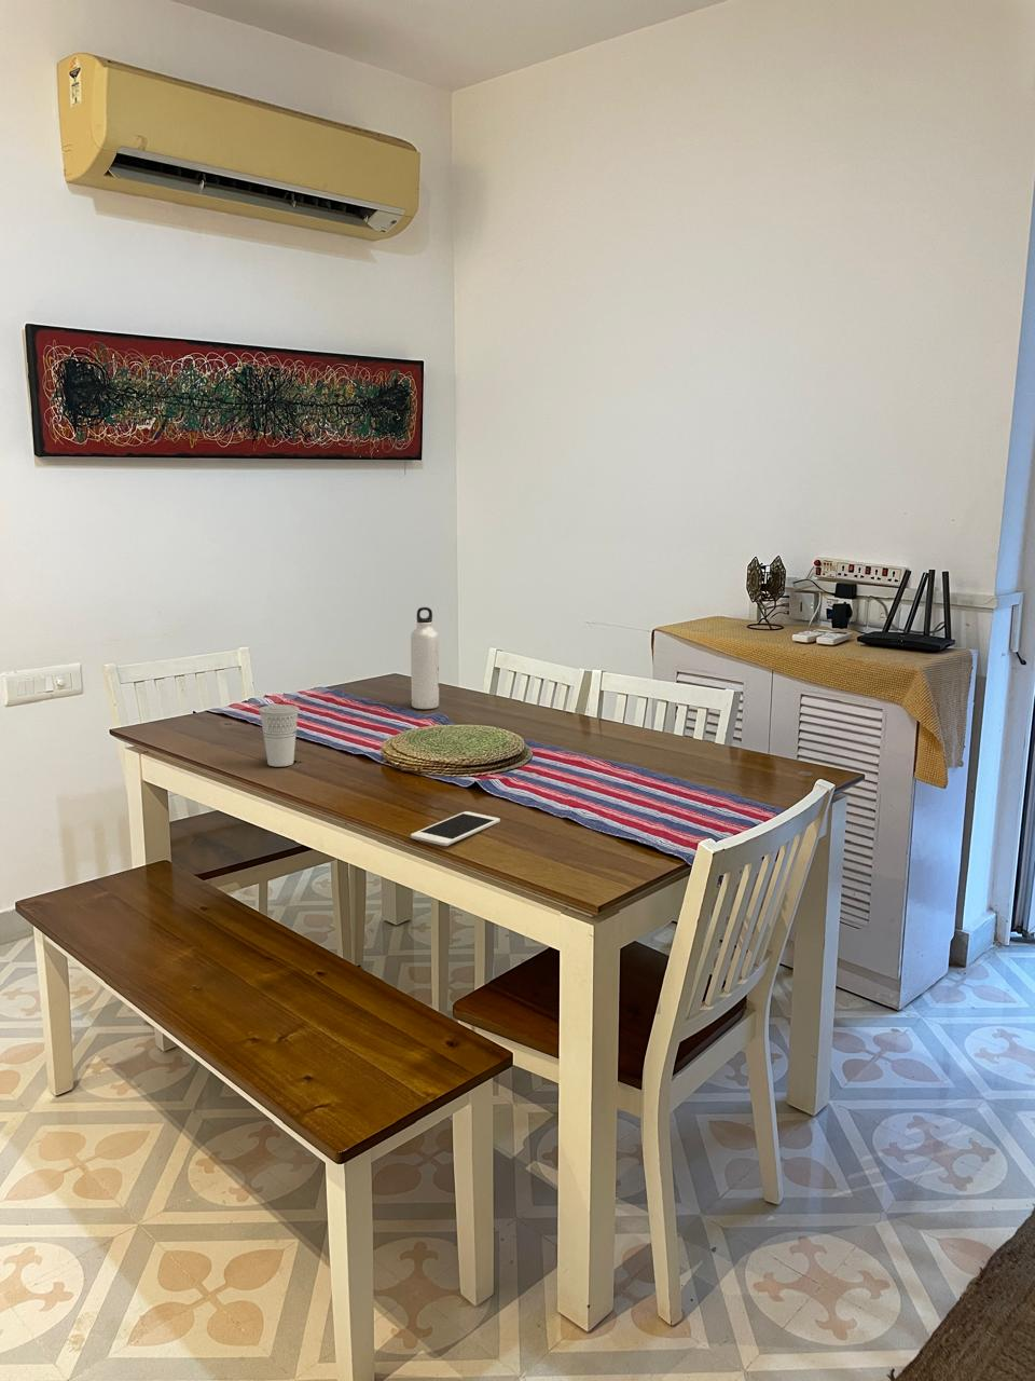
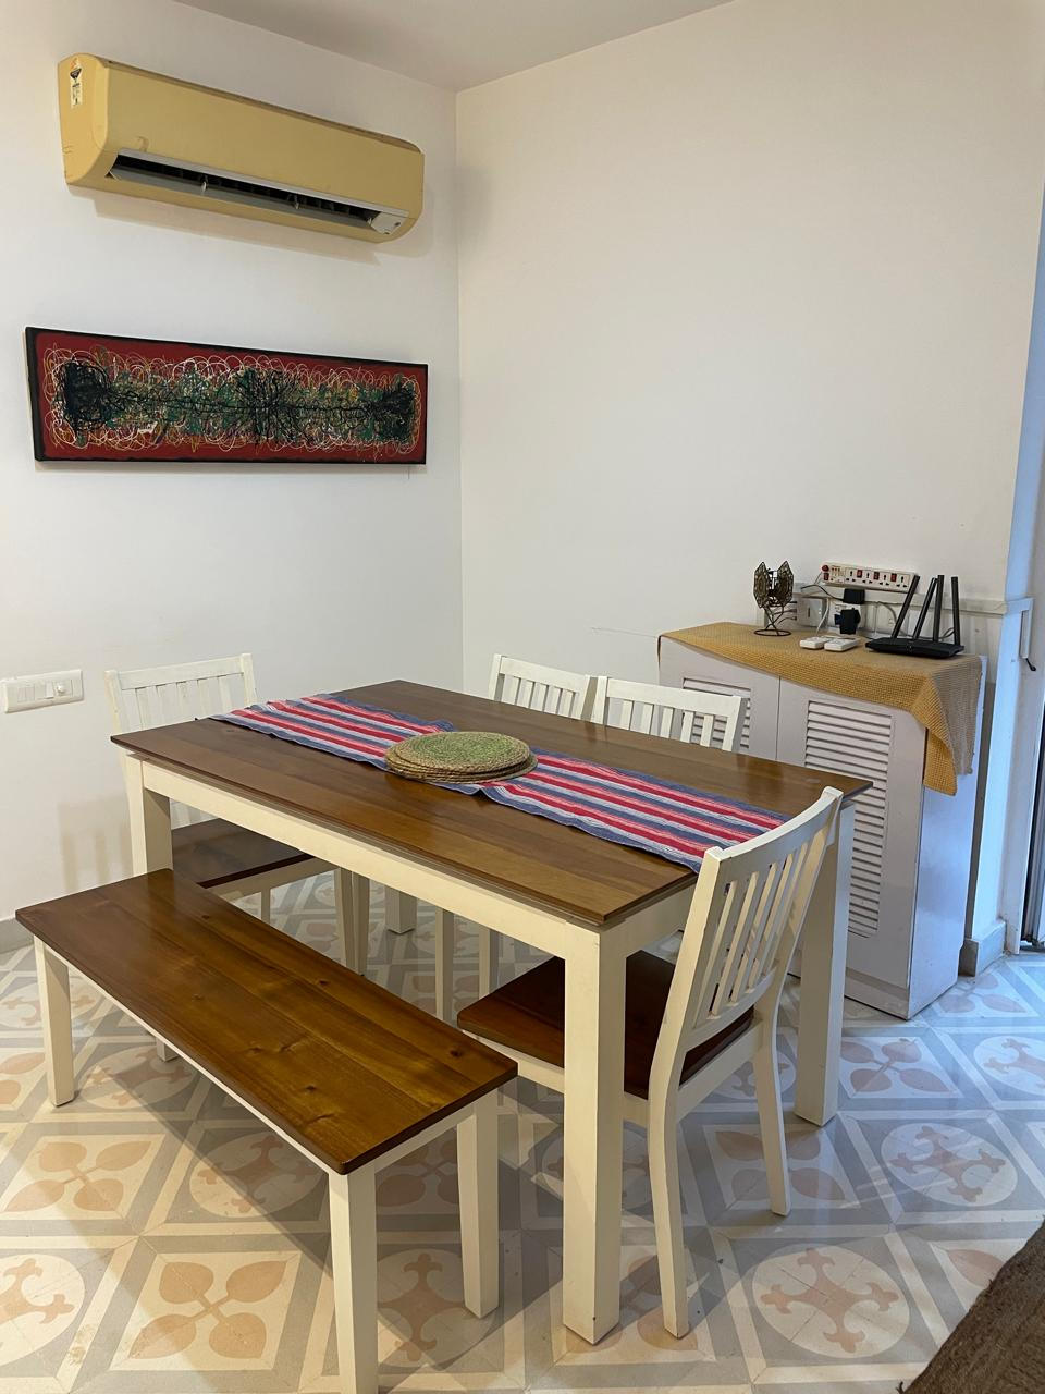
- cup (279, 735)
- cell phone (456, 828)
- water bottle (425, 657)
